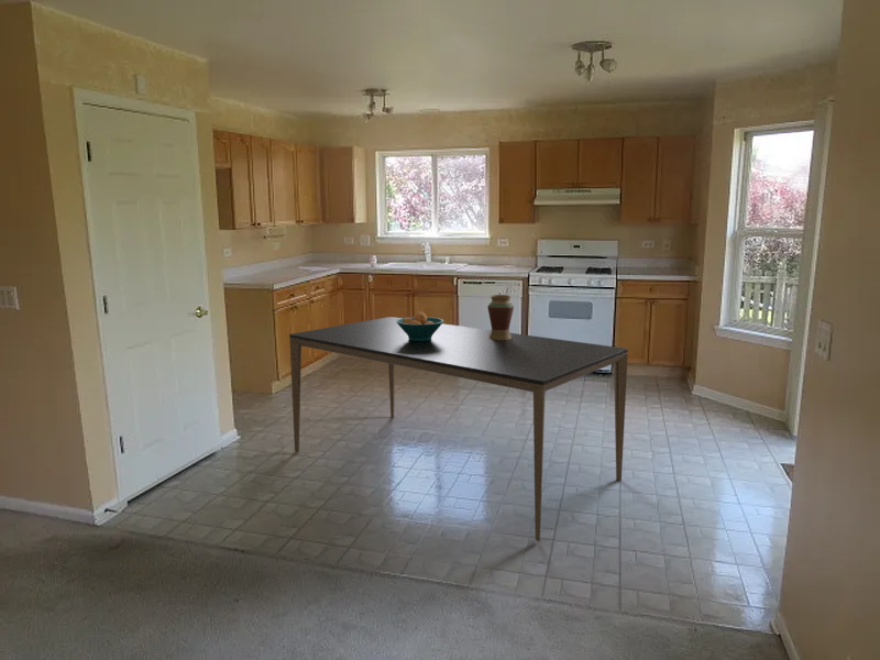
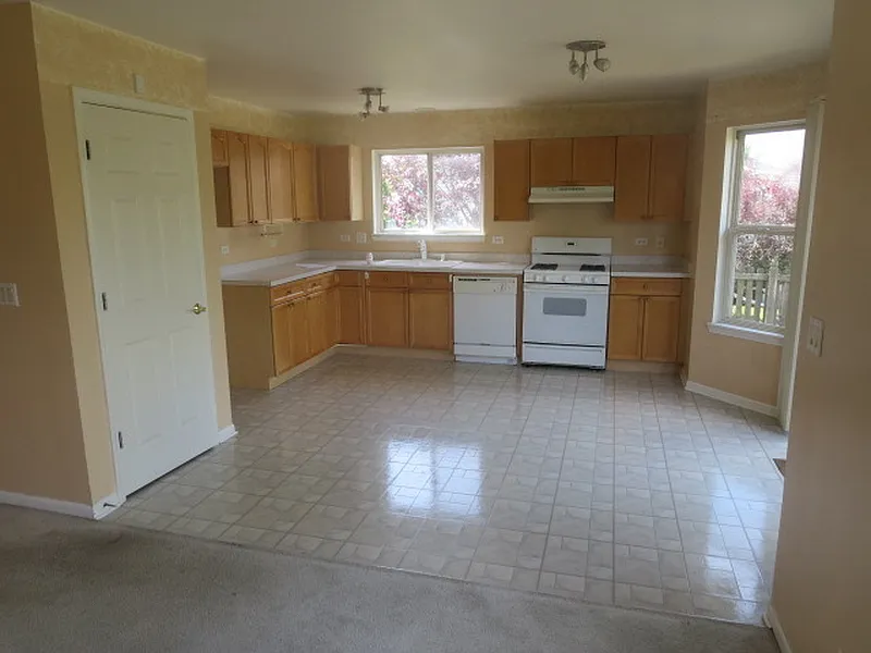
- fruit bowl (419, 324)
- vase (501, 316)
- dining table (451, 375)
